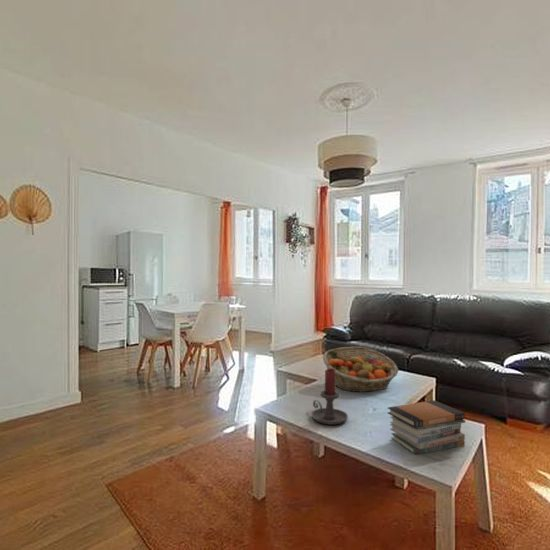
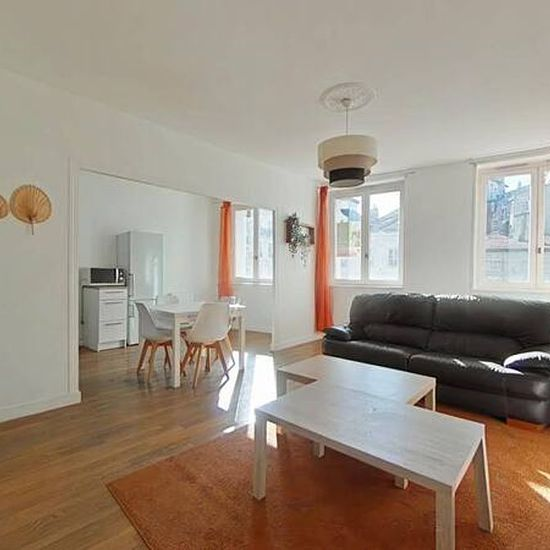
- book stack (425, 426)
- fruit basket (359, 368)
- candle holder (326, 392)
